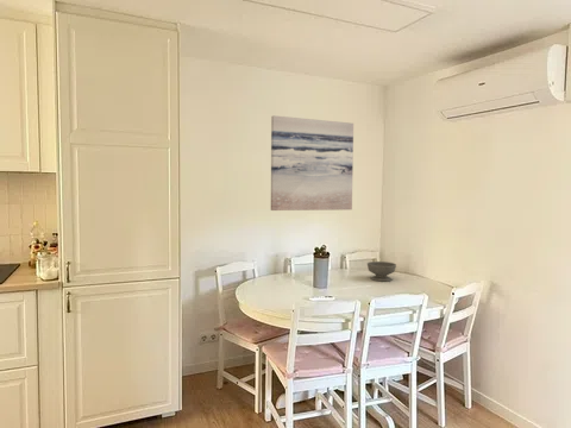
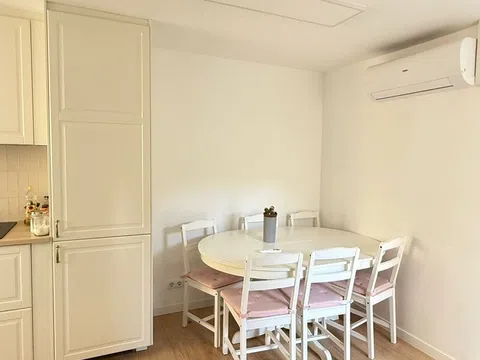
- bowl (381, 271)
- wall art (313, 165)
